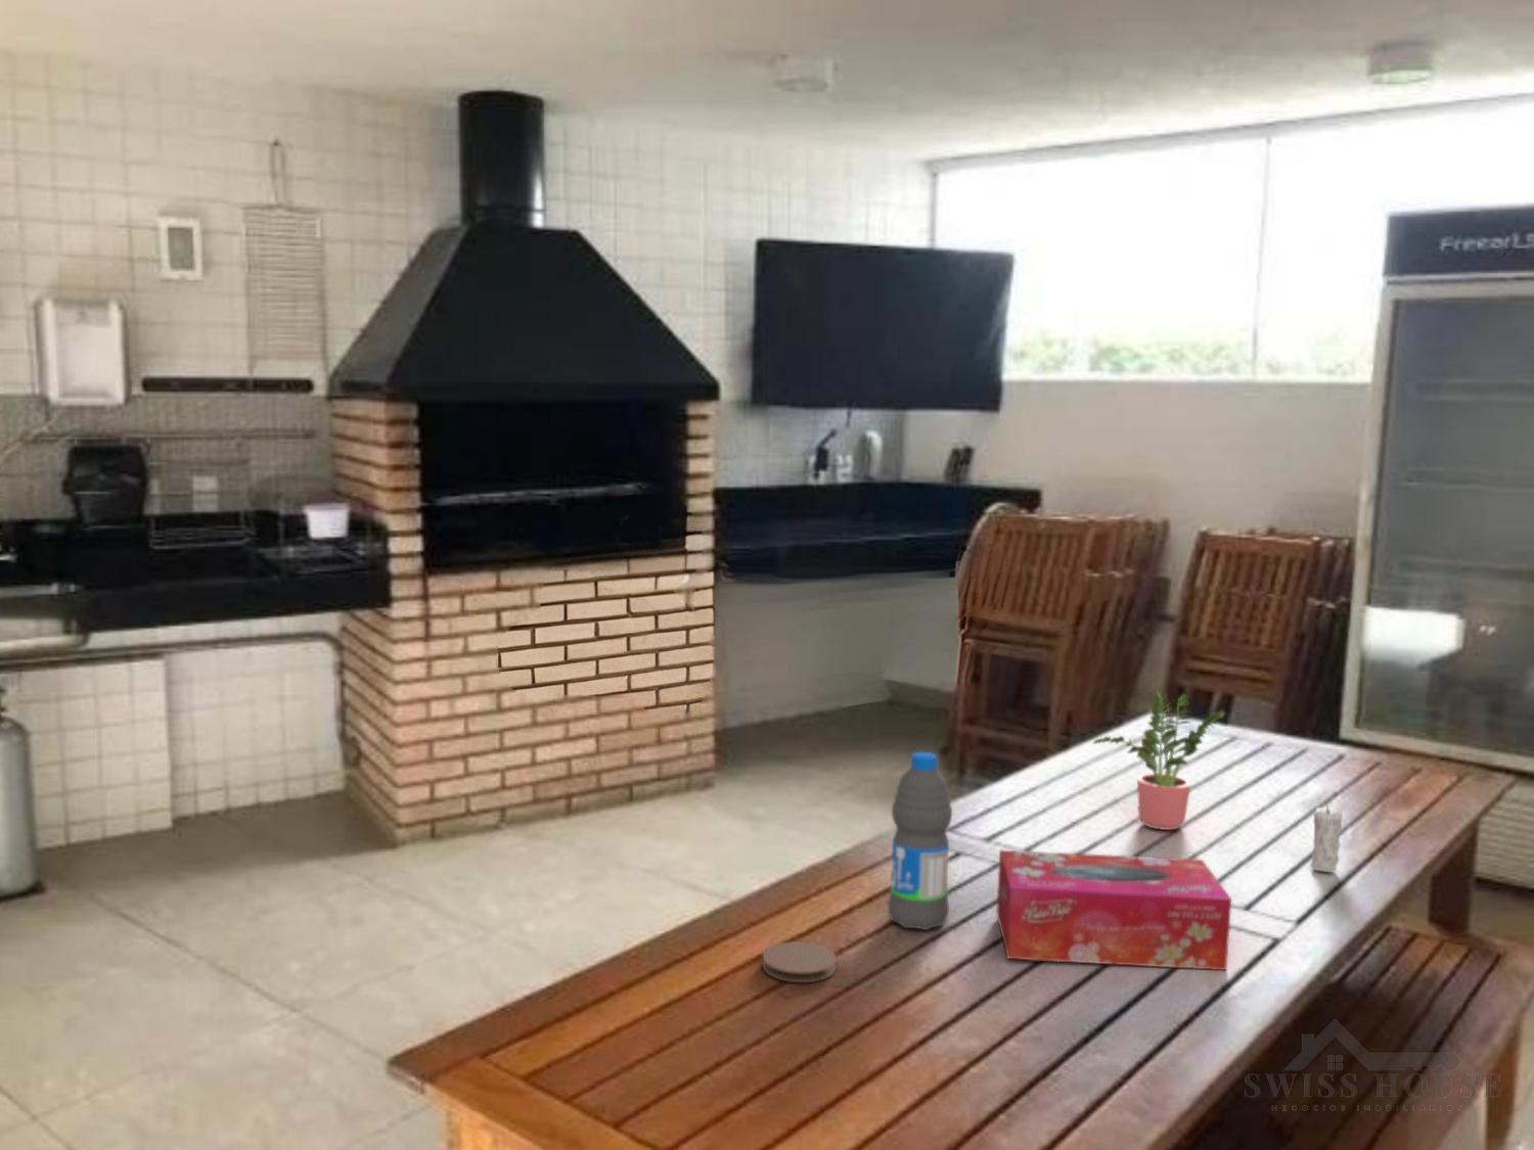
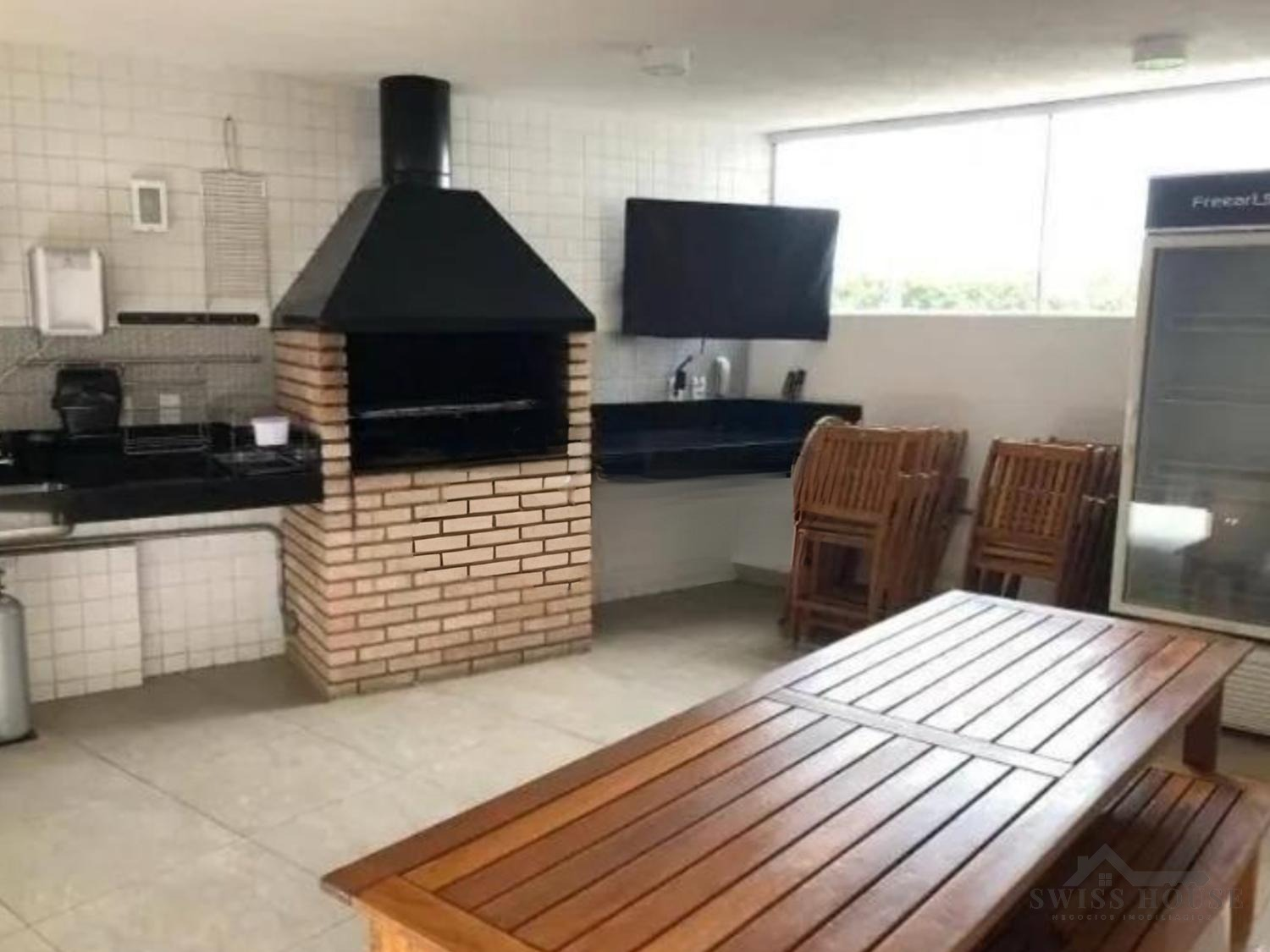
- water bottle (920, 838)
- potted plant (1154, 750)
- candle (1326, 834)
- tissue box (1108, 907)
- coaster (798, 960)
